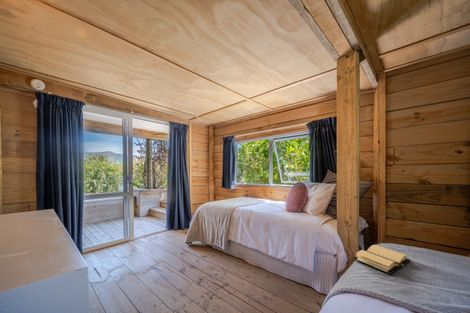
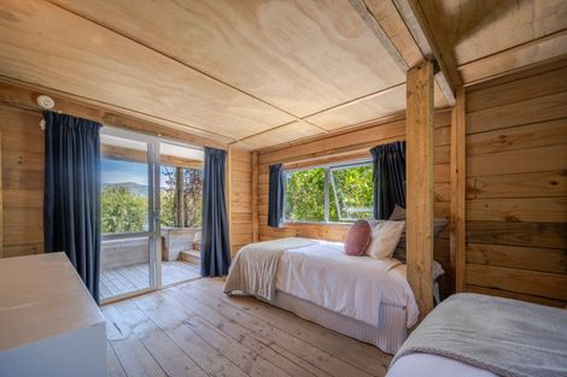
- book (382, 256)
